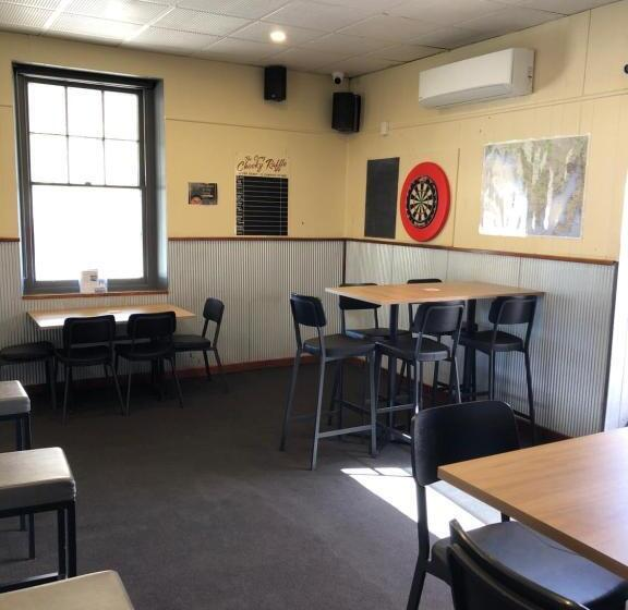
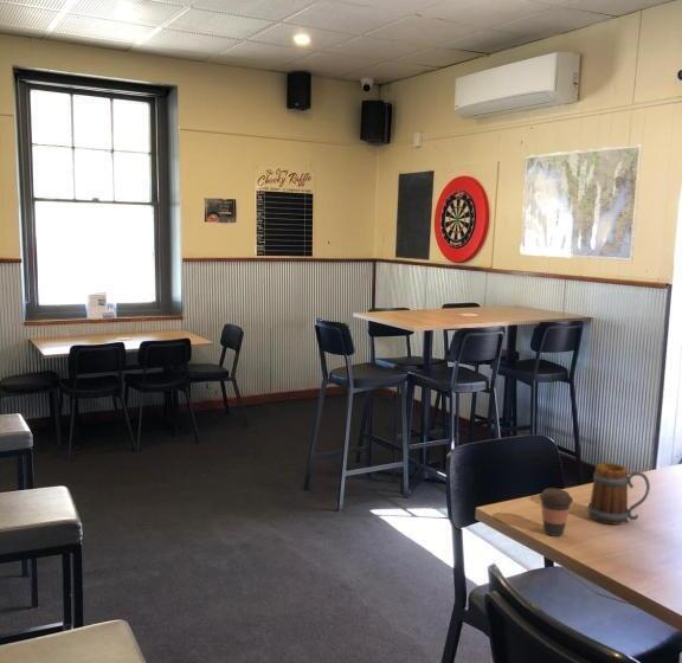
+ coffee cup (554, 511)
+ beer mug (618, 494)
